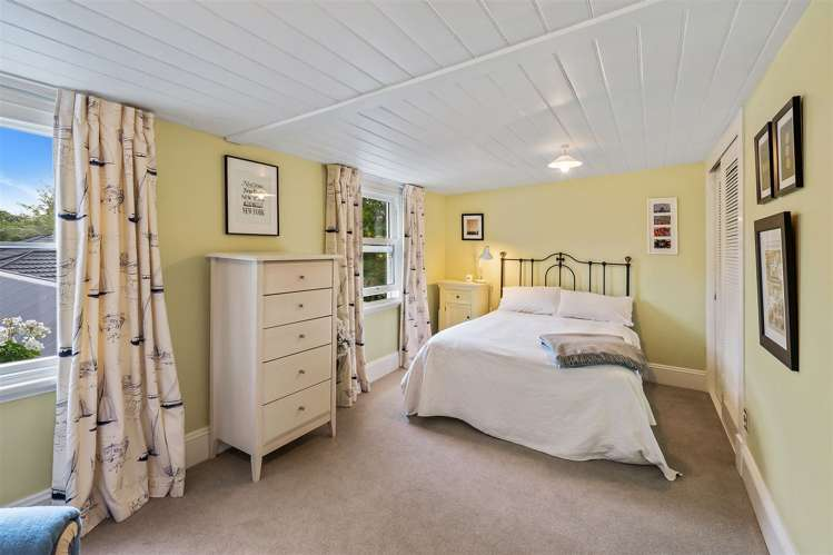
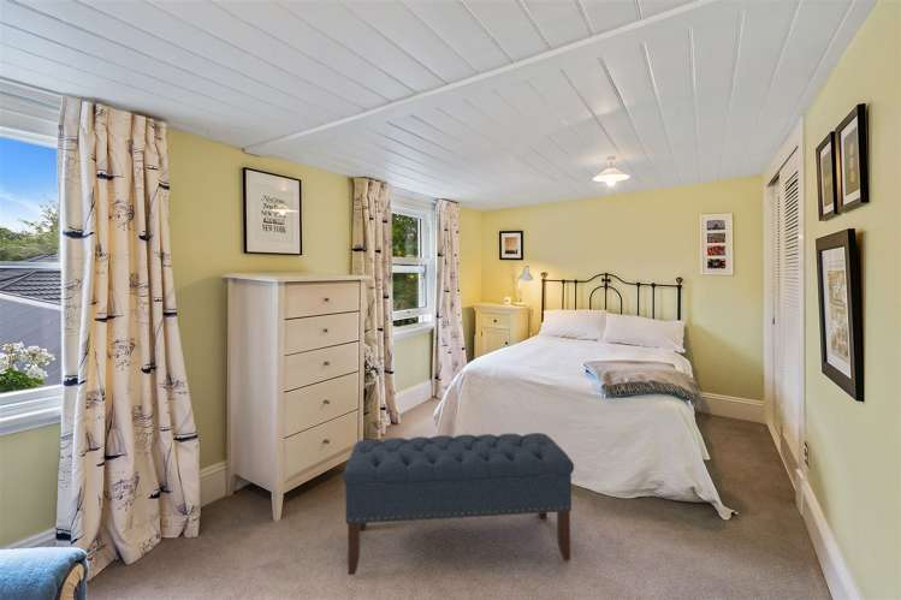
+ bench (457, 493)
